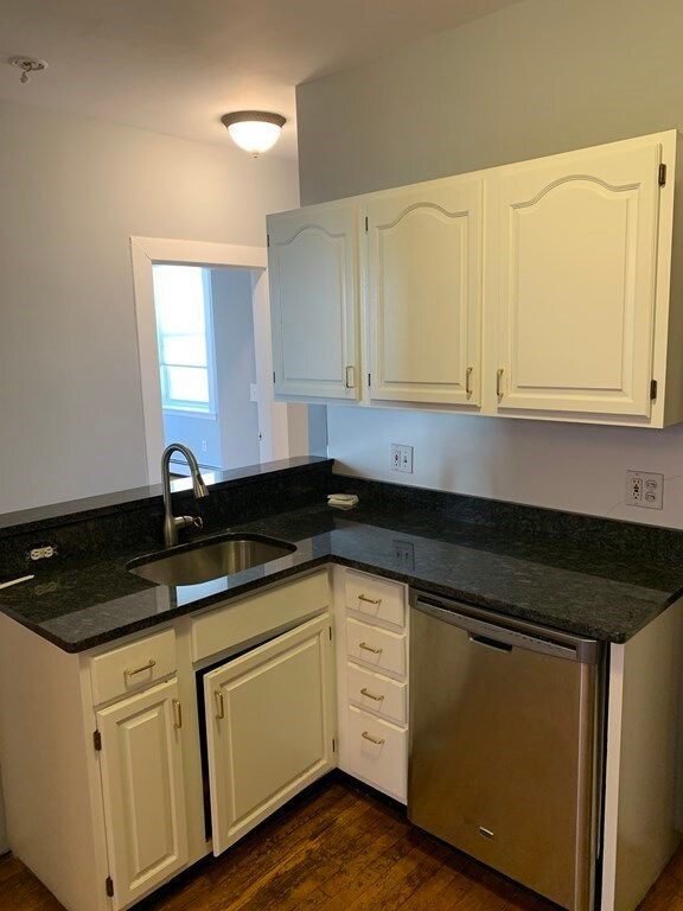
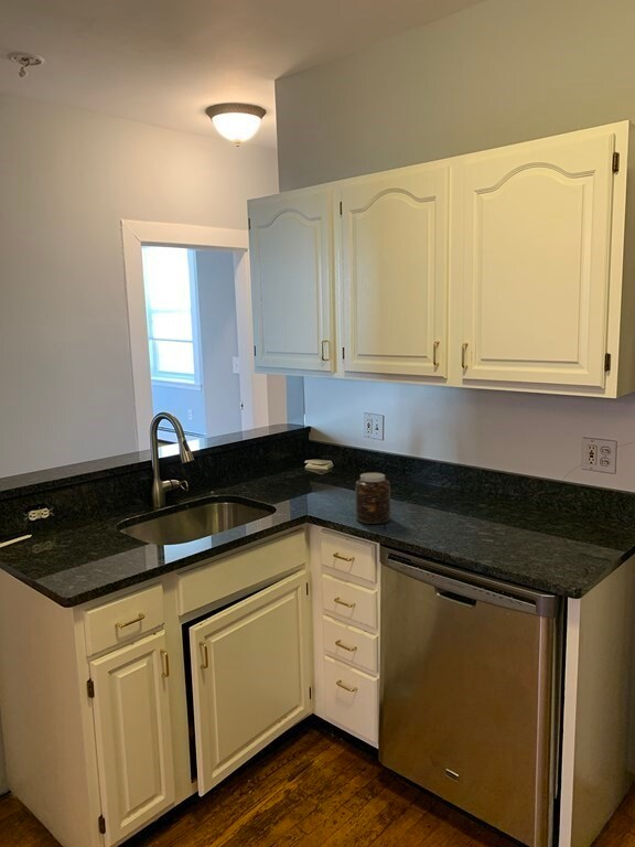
+ jar (373, 496)
